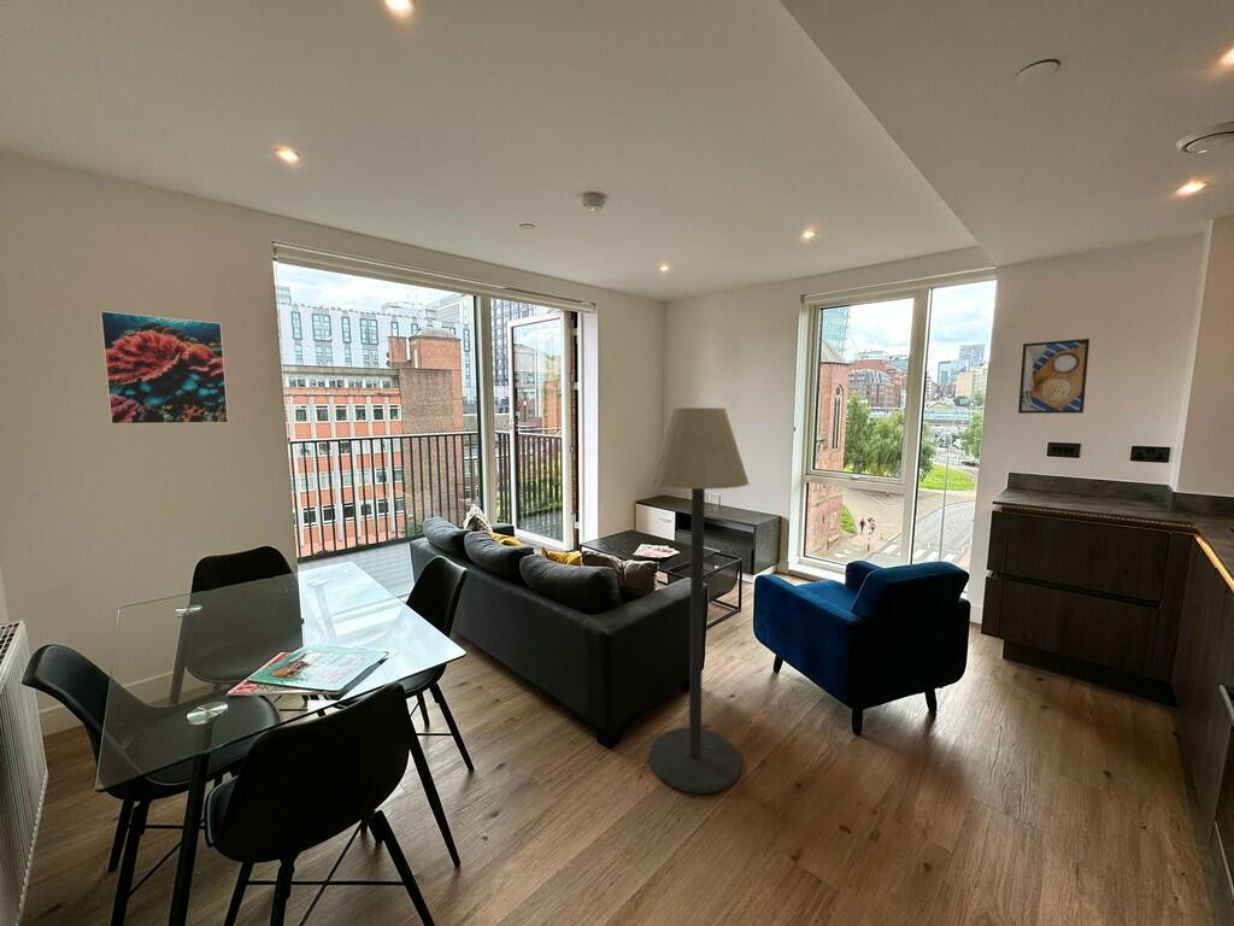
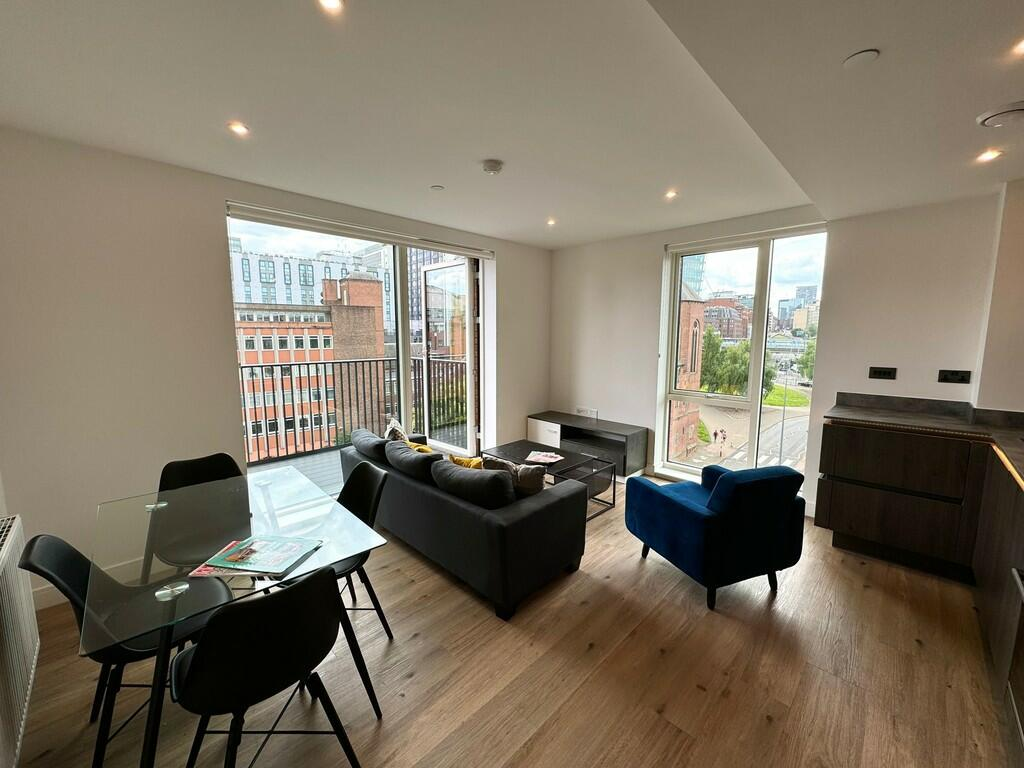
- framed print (169, 370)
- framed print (1052, 377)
- floor lamp (697, 590)
